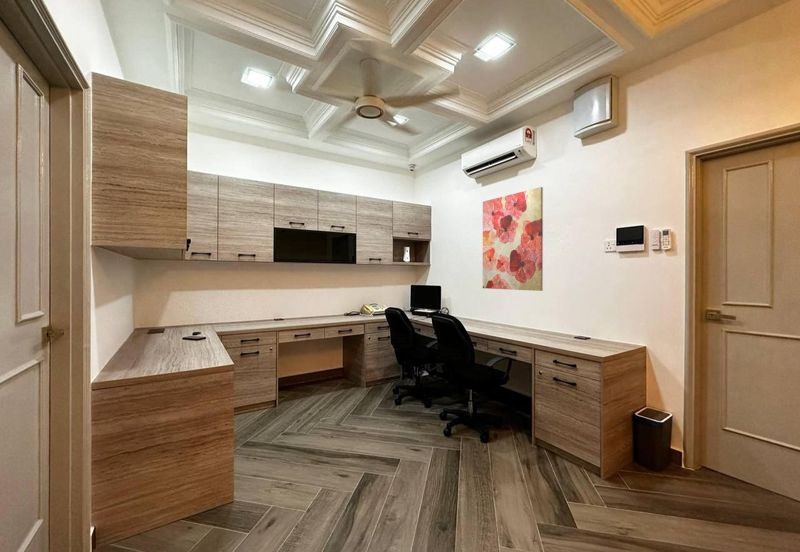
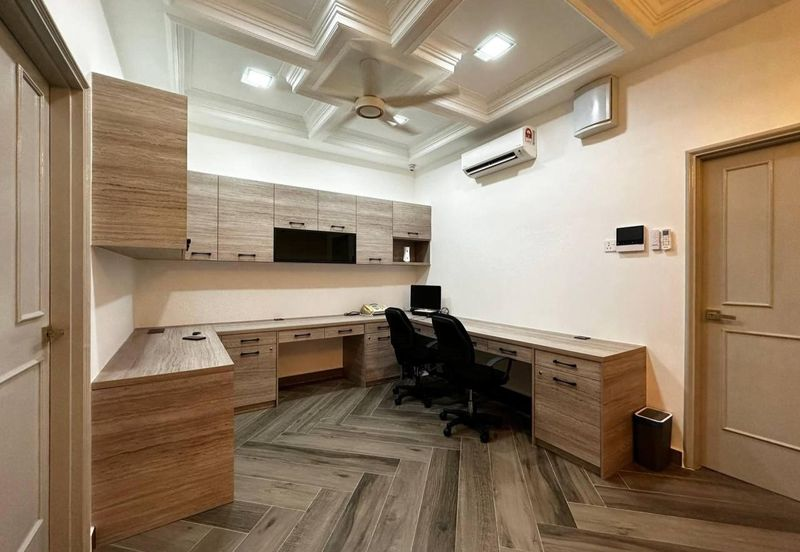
- wall art (510, 242)
